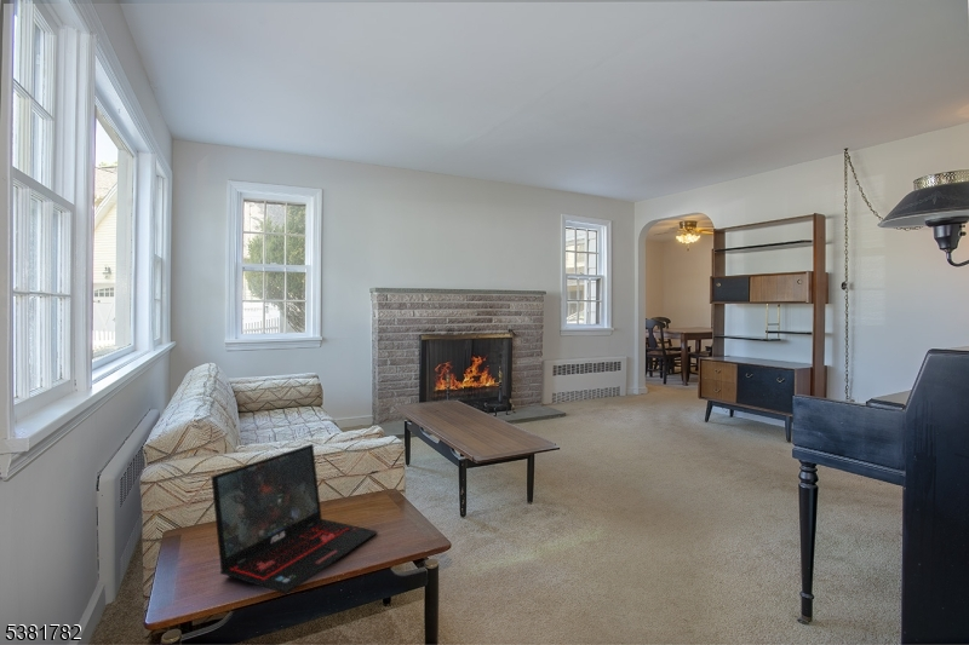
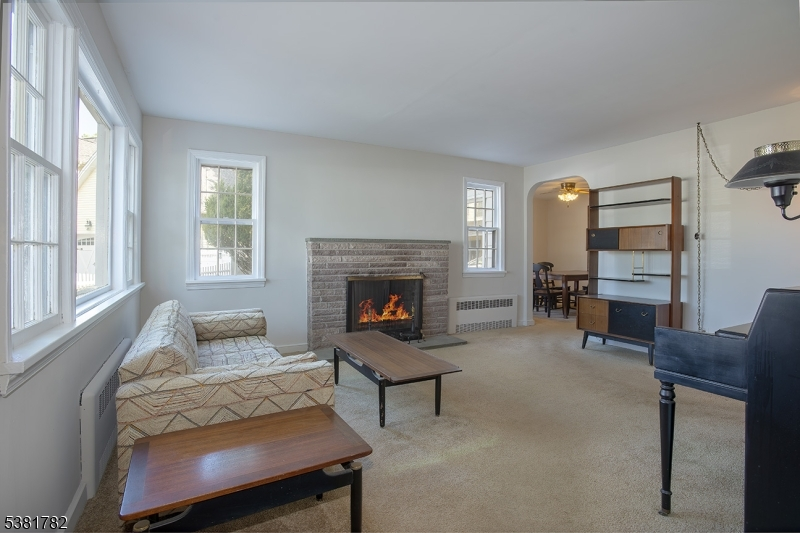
- laptop (300, 508)
